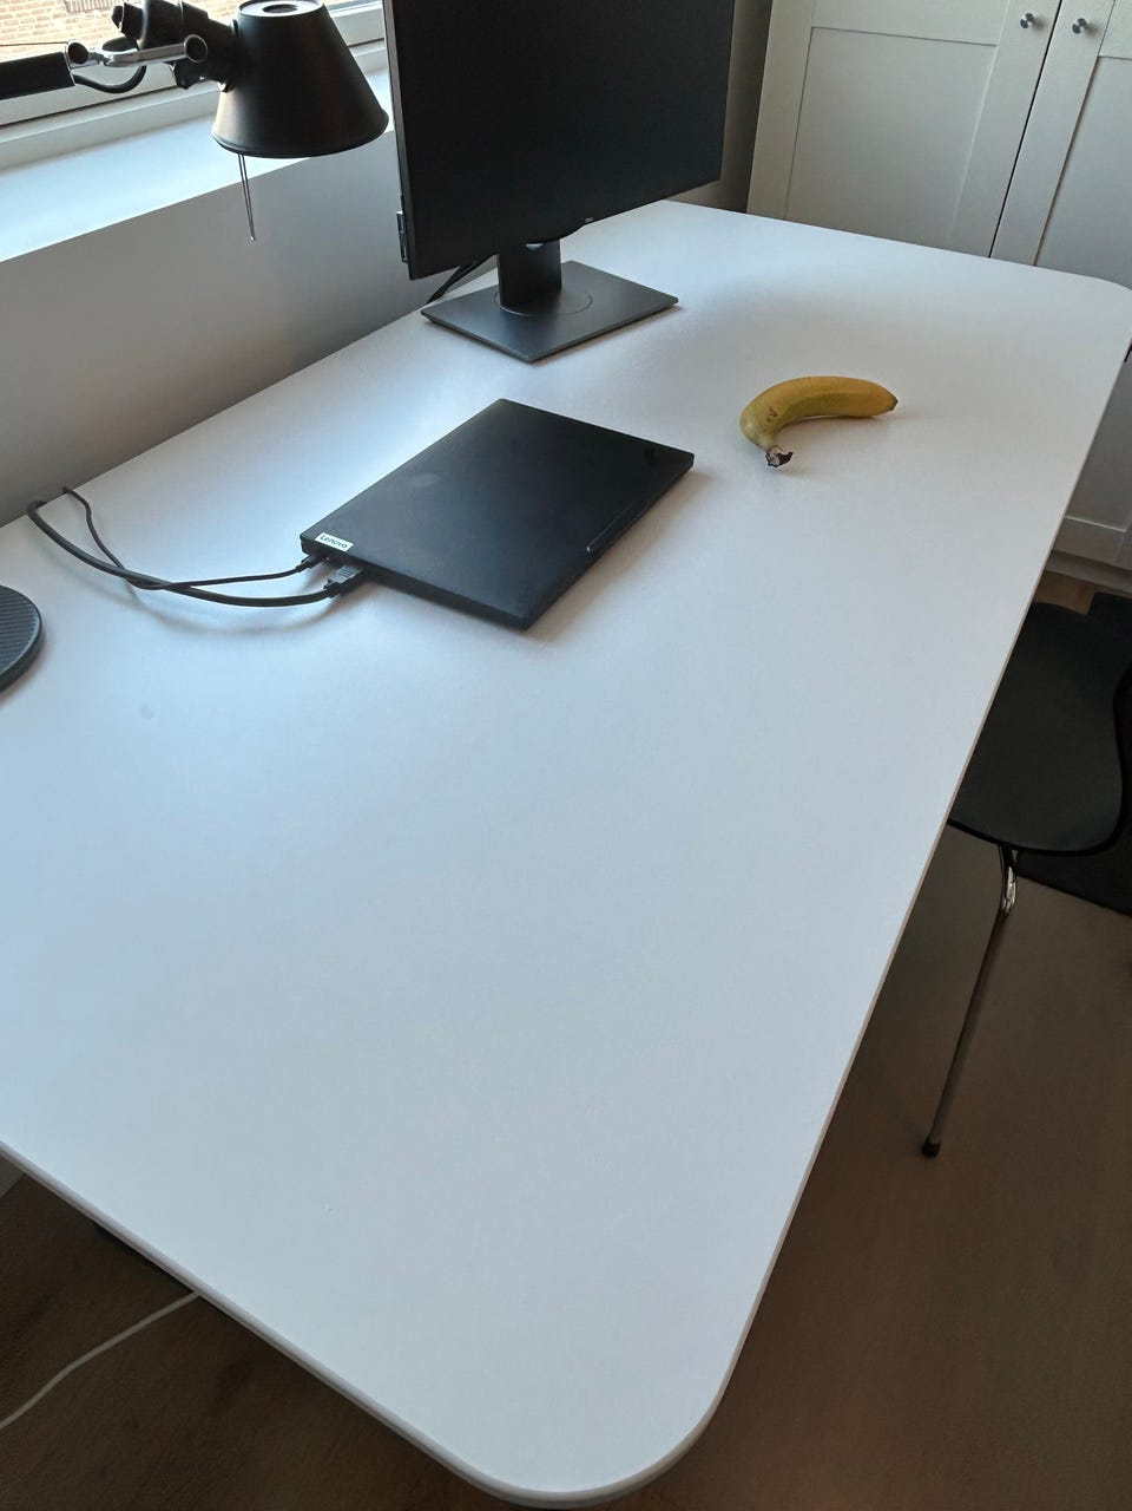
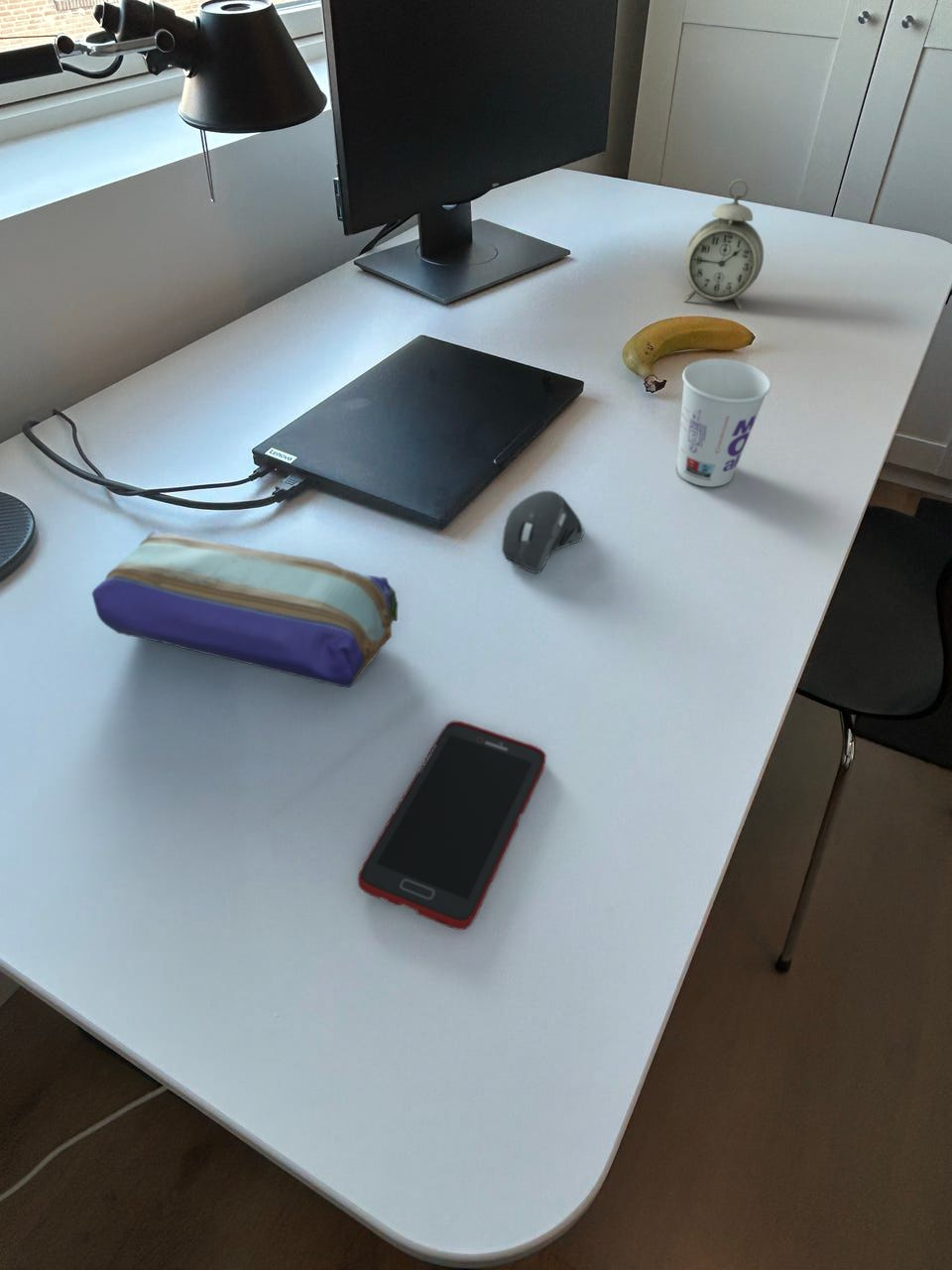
+ alarm clock (726, 244)
+ cup (715, 426)
+ pencil case (248, 607)
+ computer mouse (544, 522)
+ cell phone (457, 816)
